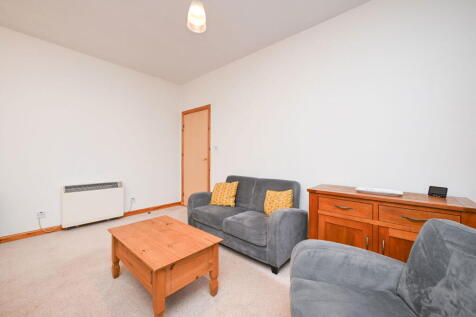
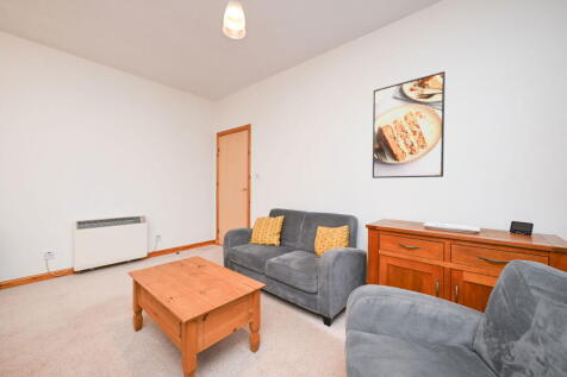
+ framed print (405, 130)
